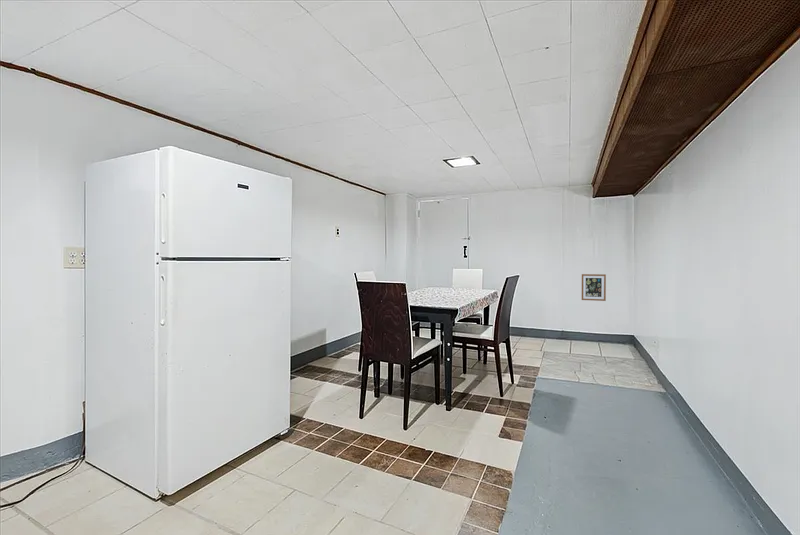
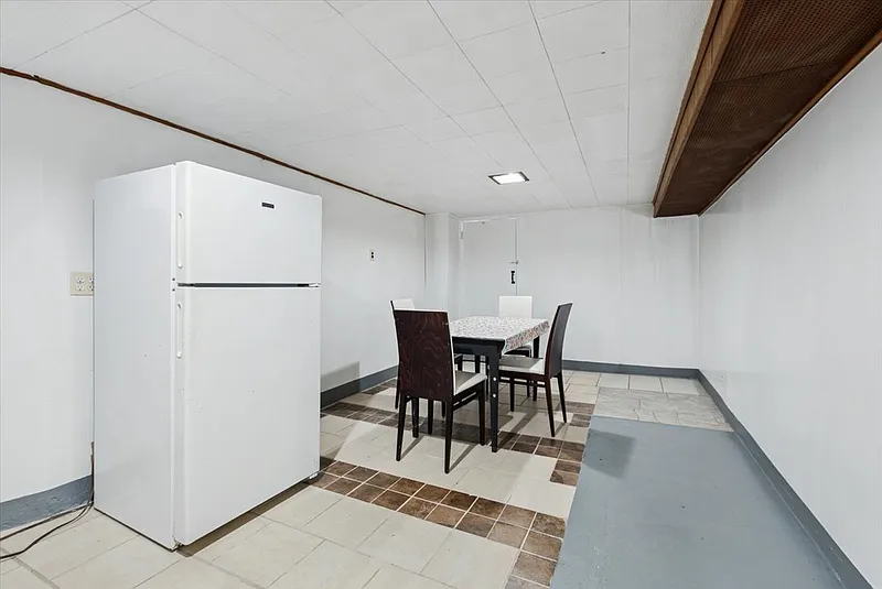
- wall art (593, 287)
